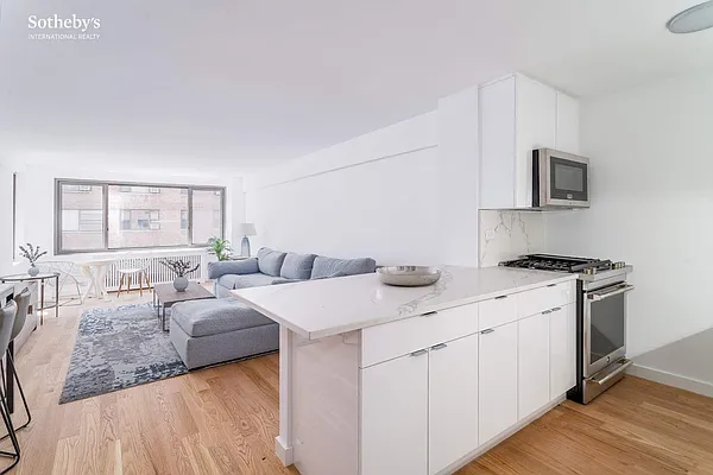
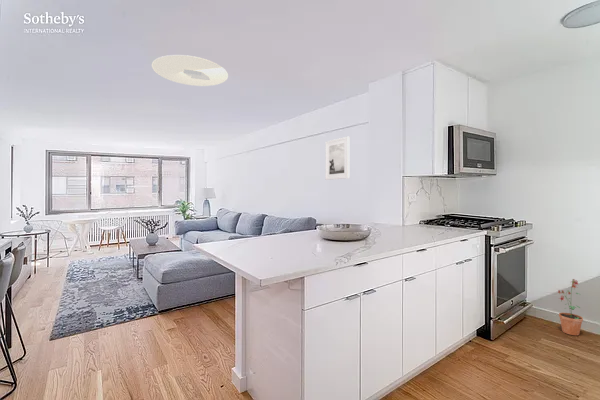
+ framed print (336, 159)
+ ceiling light (191, 69)
+ potted plant (569, 306)
